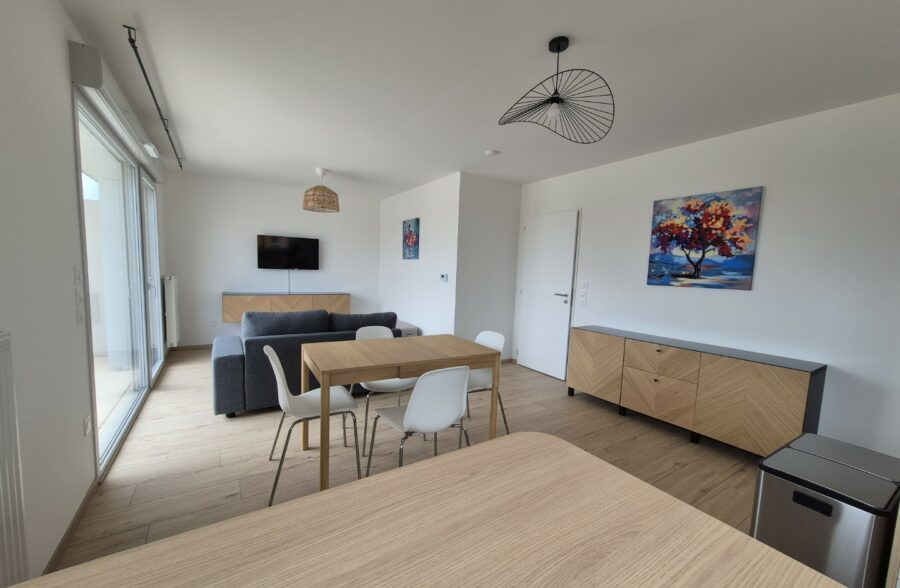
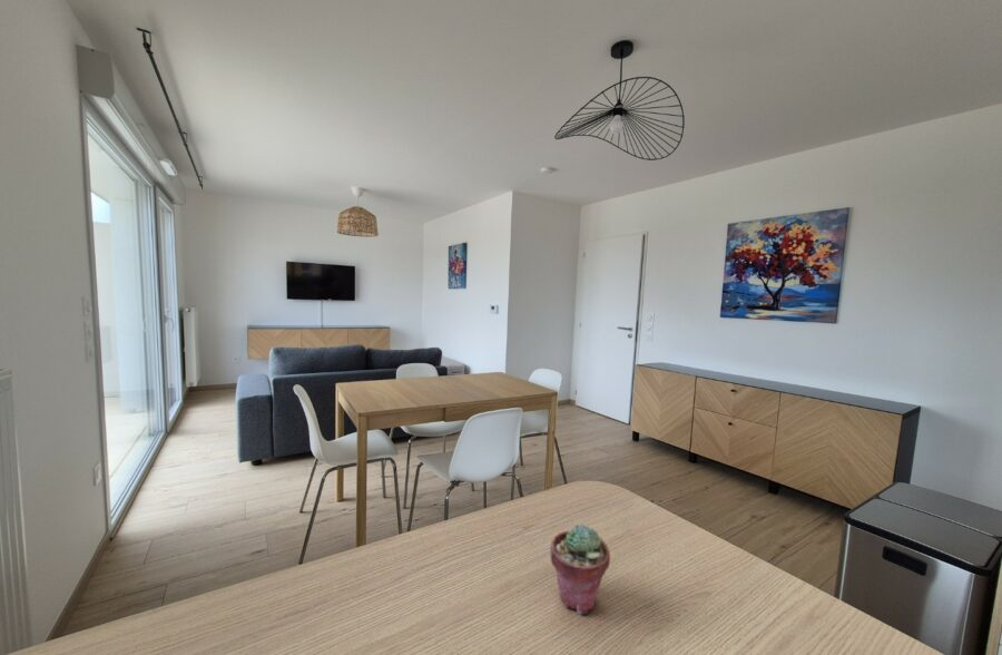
+ potted succulent (579, 561)
